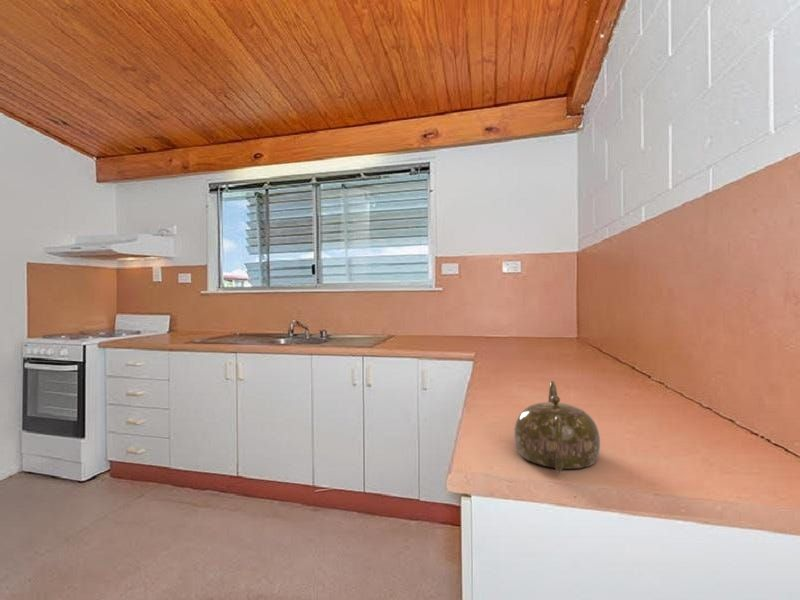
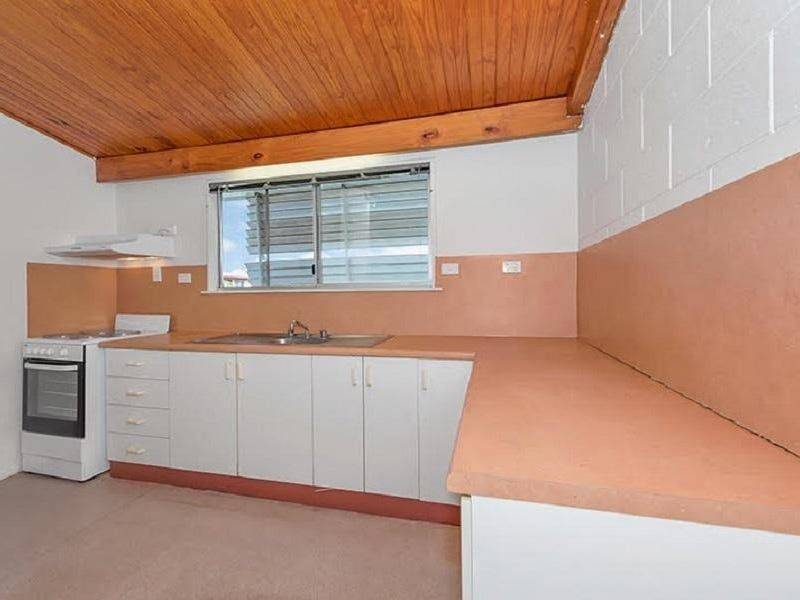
- teapot (555, 422)
